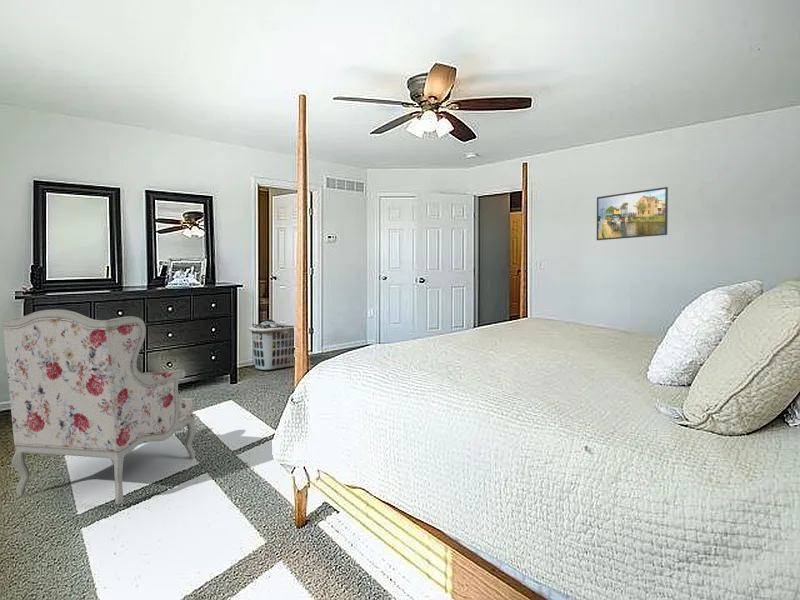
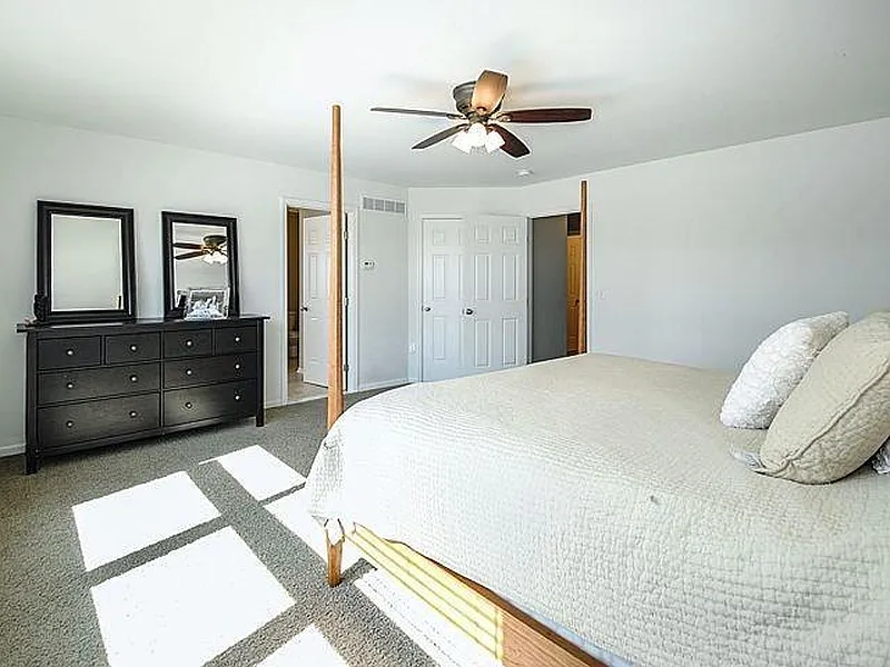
- armchair (109, 392)
- clothes hamper (275, 342)
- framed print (630, 215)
